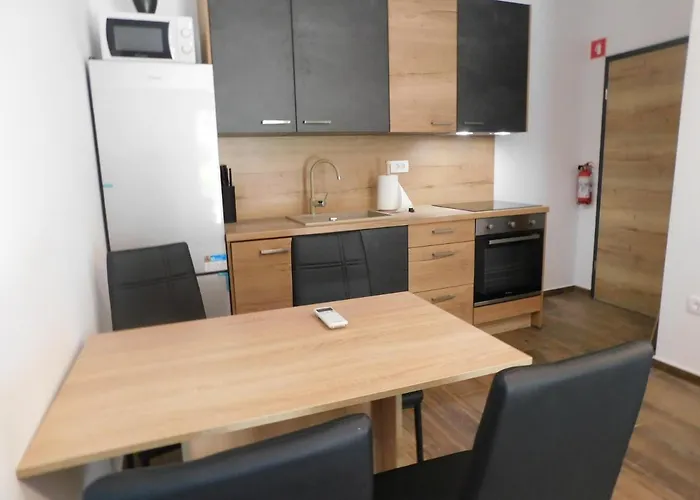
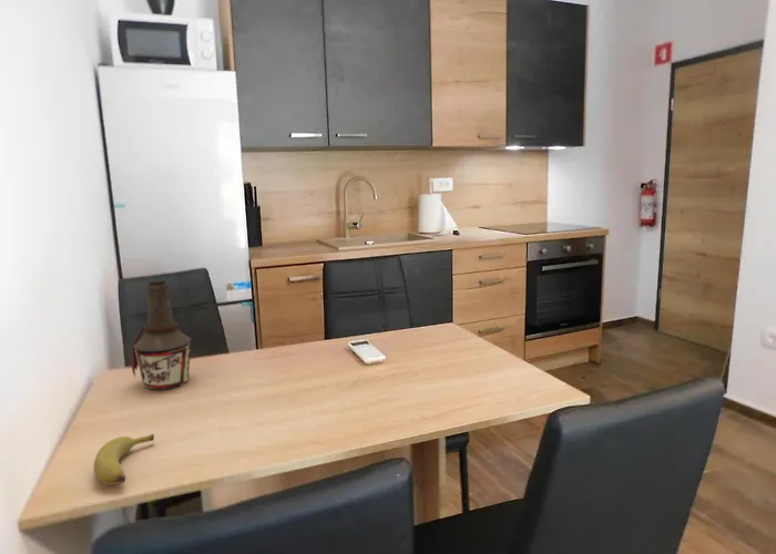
+ banana (123, 454)
+ bottle (159, 332)
